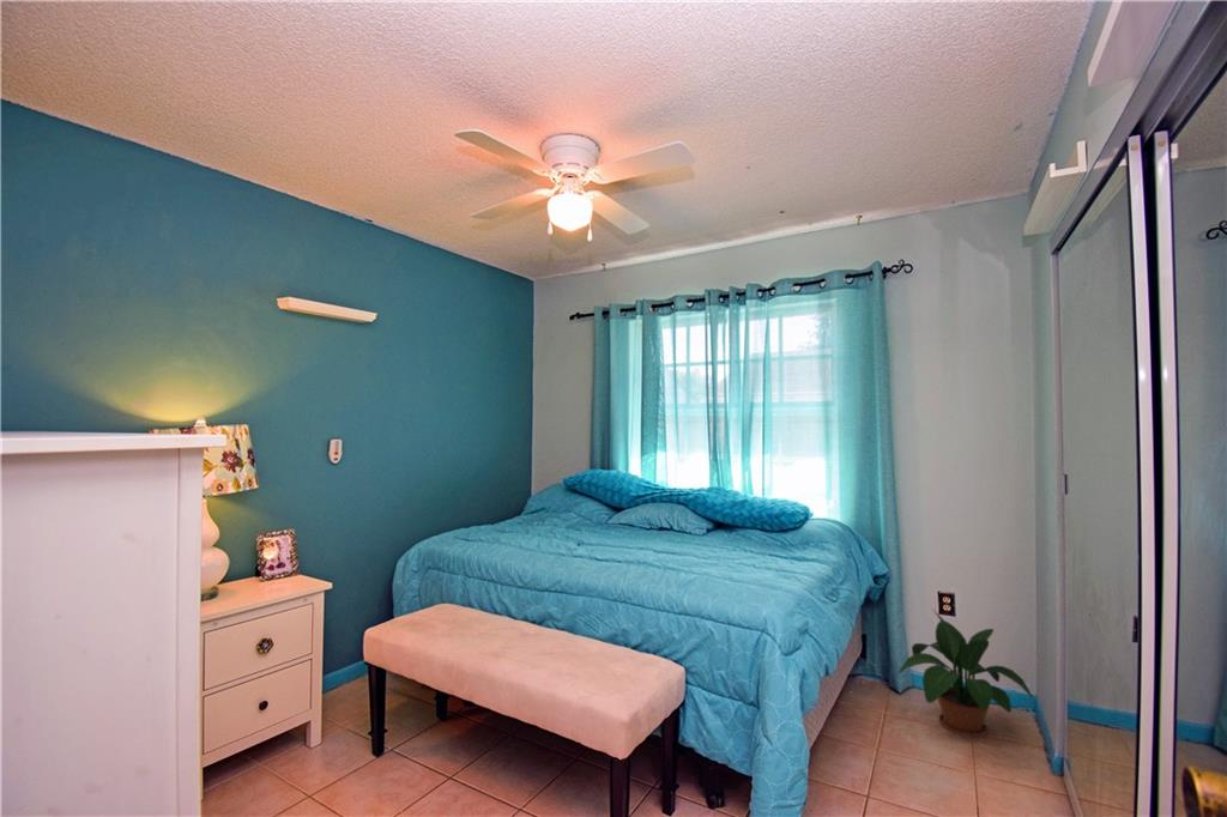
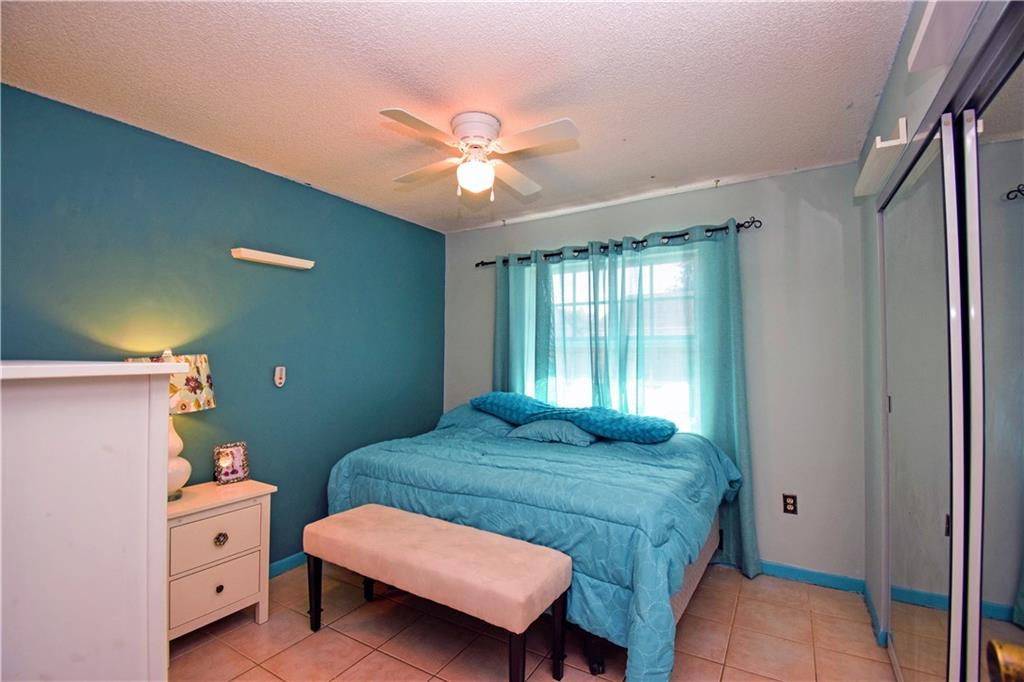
- potted plant (959, 665)
